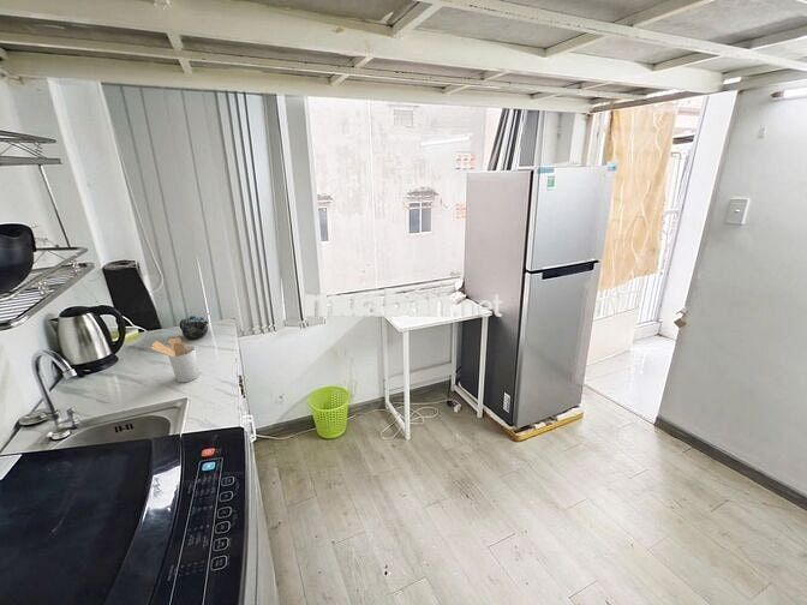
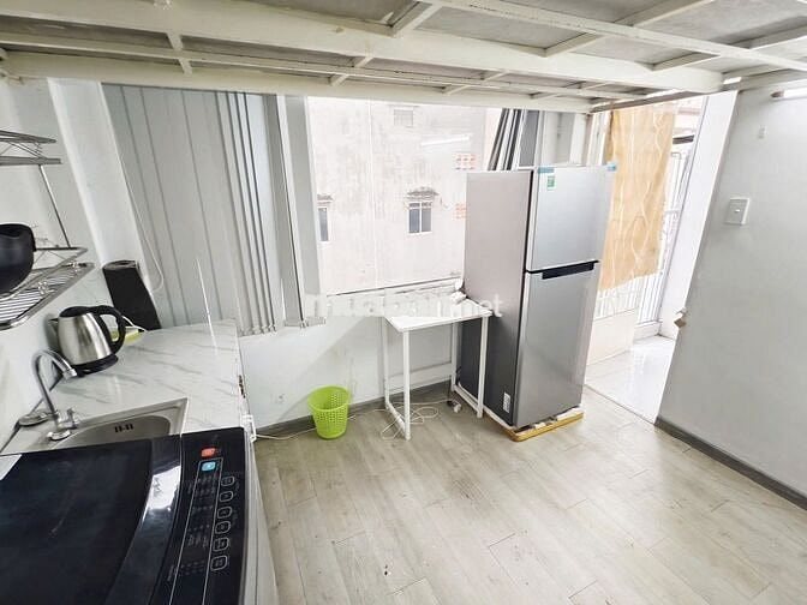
- utensil holder (175, 359)
- chinaware (193, 325)
